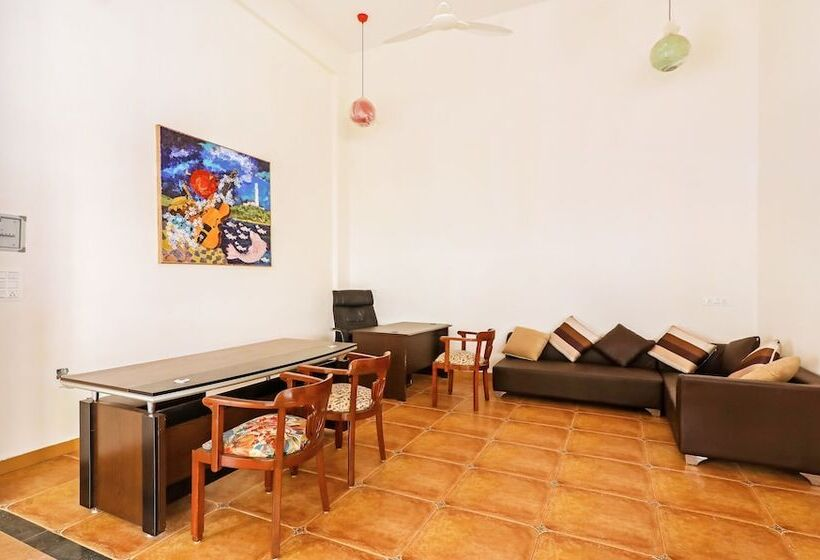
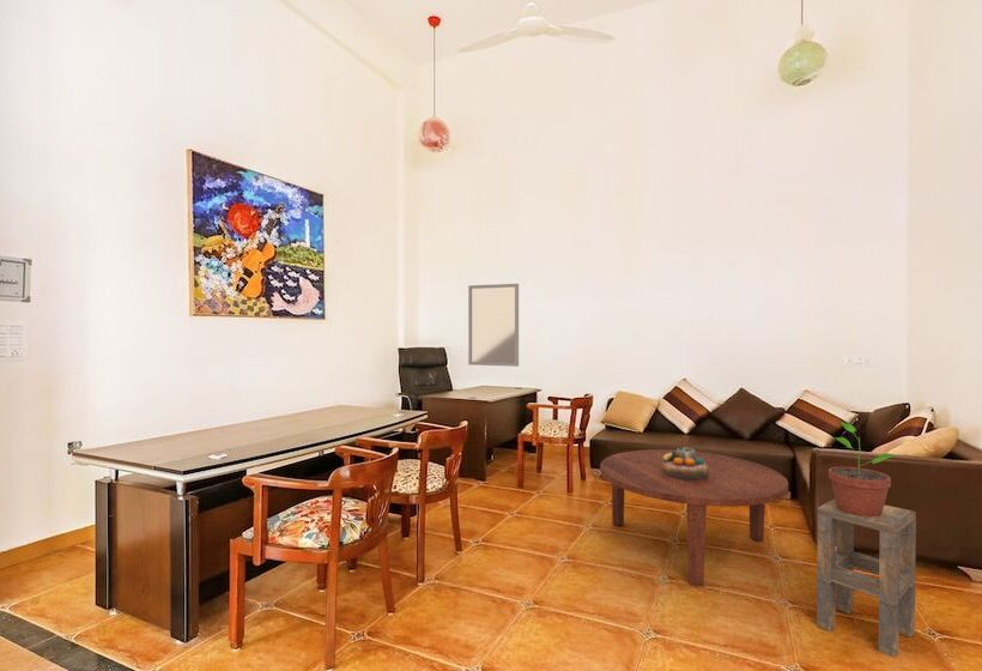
+ home mirror (492, 325)
+ coffee table (687, 508)
+ potted plant (859, 467)
+ decorative bowl (685, 460)
+ side table (865, 569)
